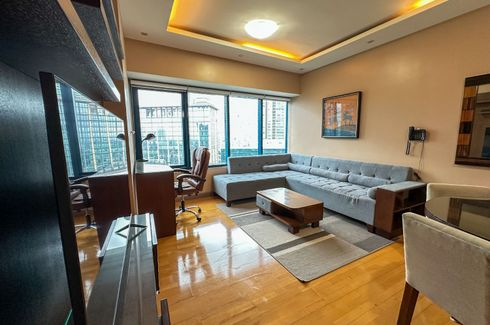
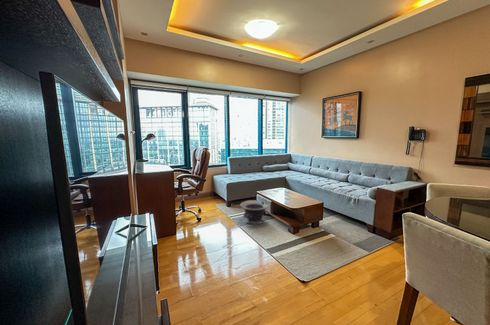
+ decorative bowl (253, 212)
